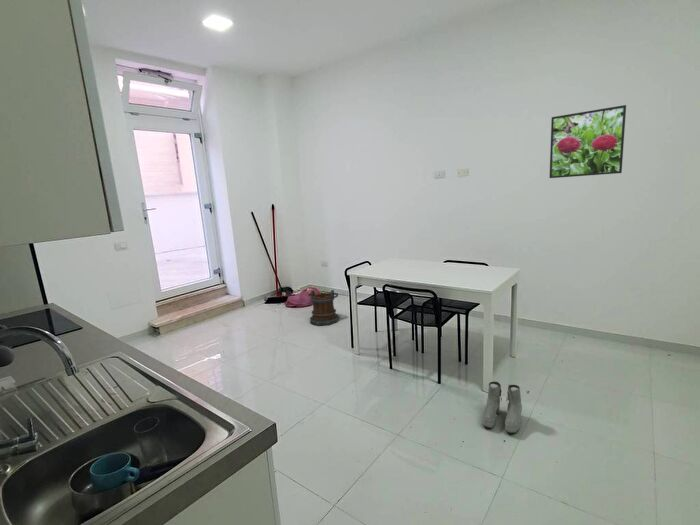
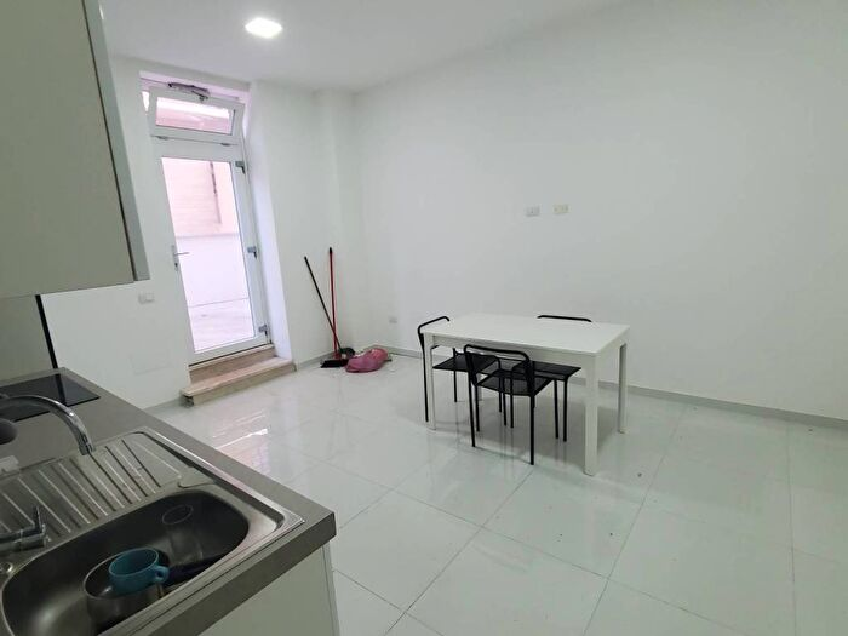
- boots (499, 405)
- bucket (323, 305)
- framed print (585, 144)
